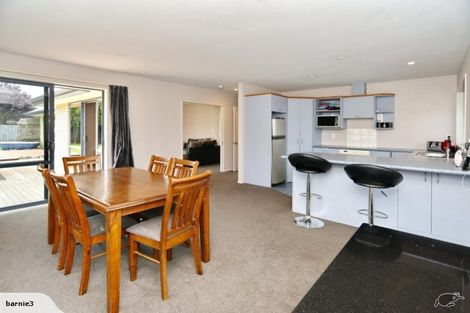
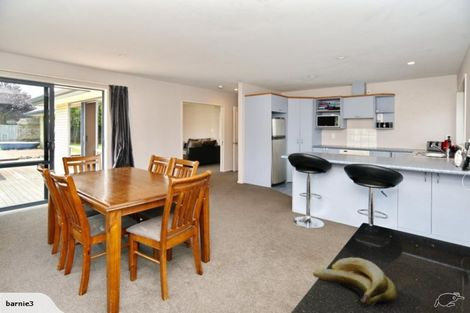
+ banana (353, 276)
